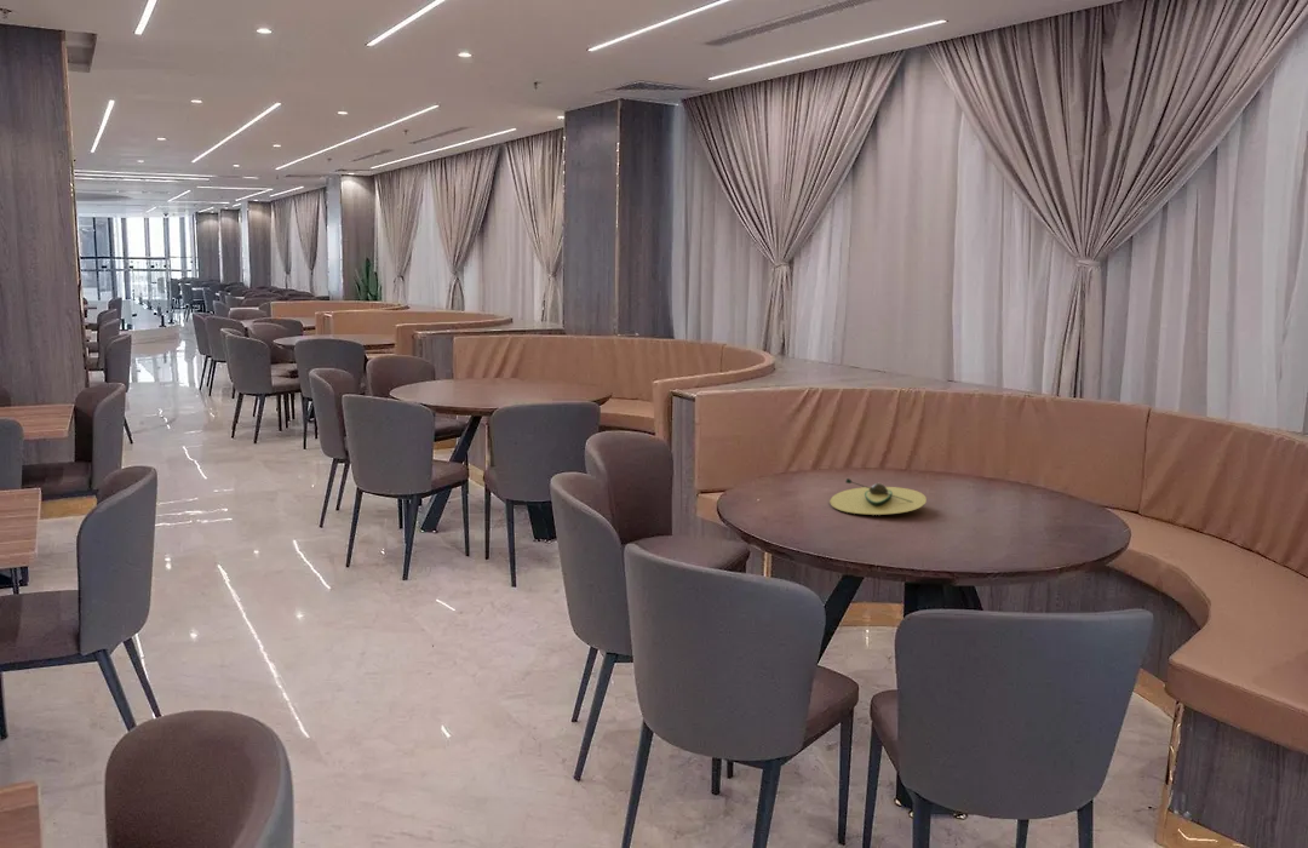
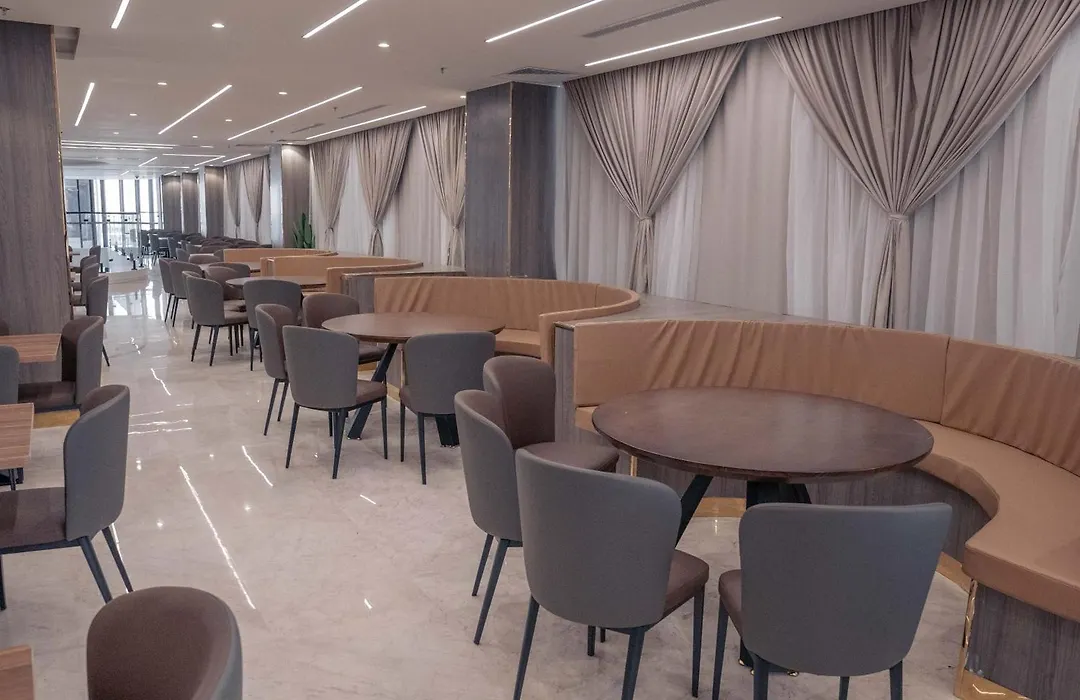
- avocado (878, 493)
